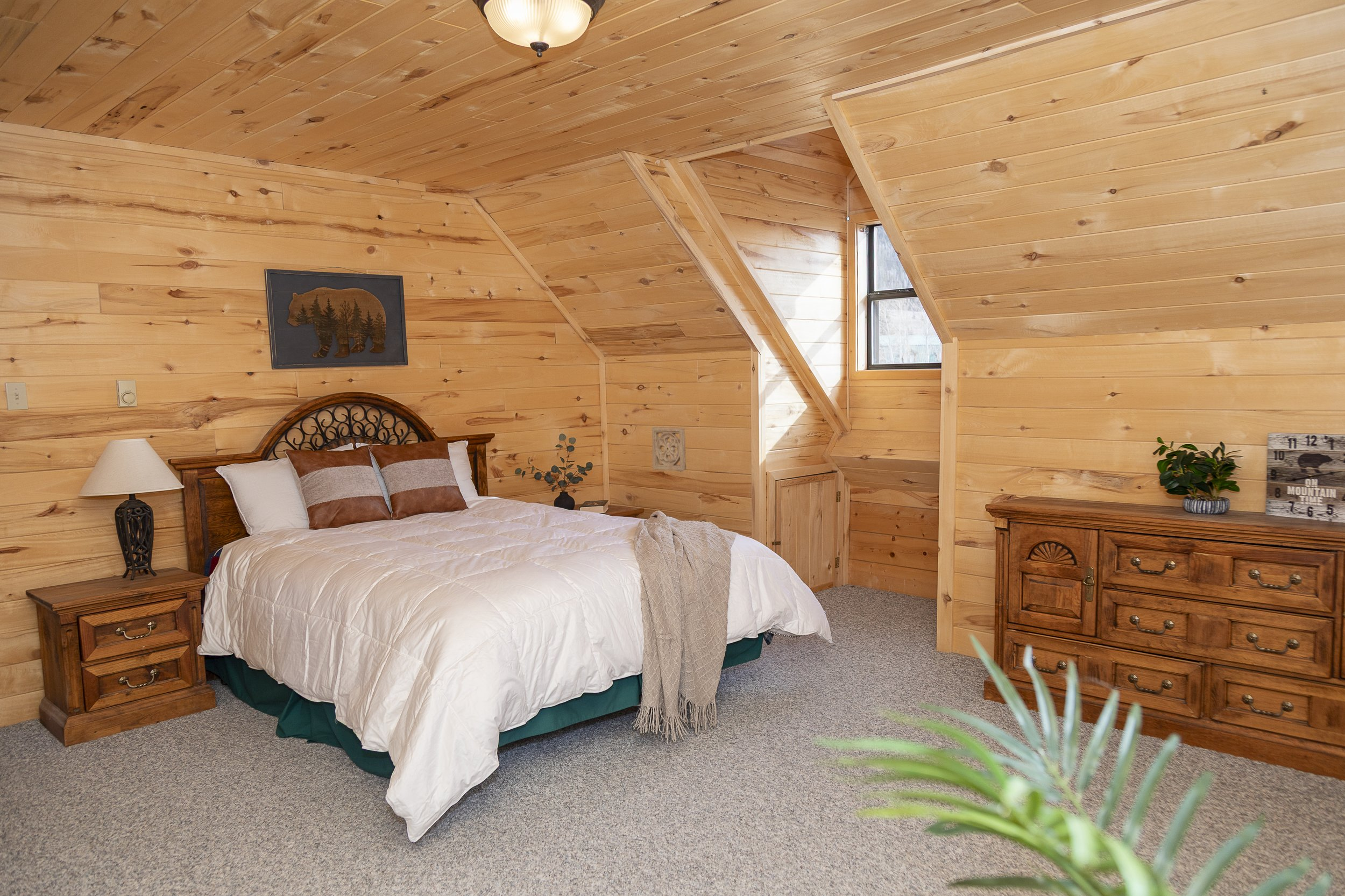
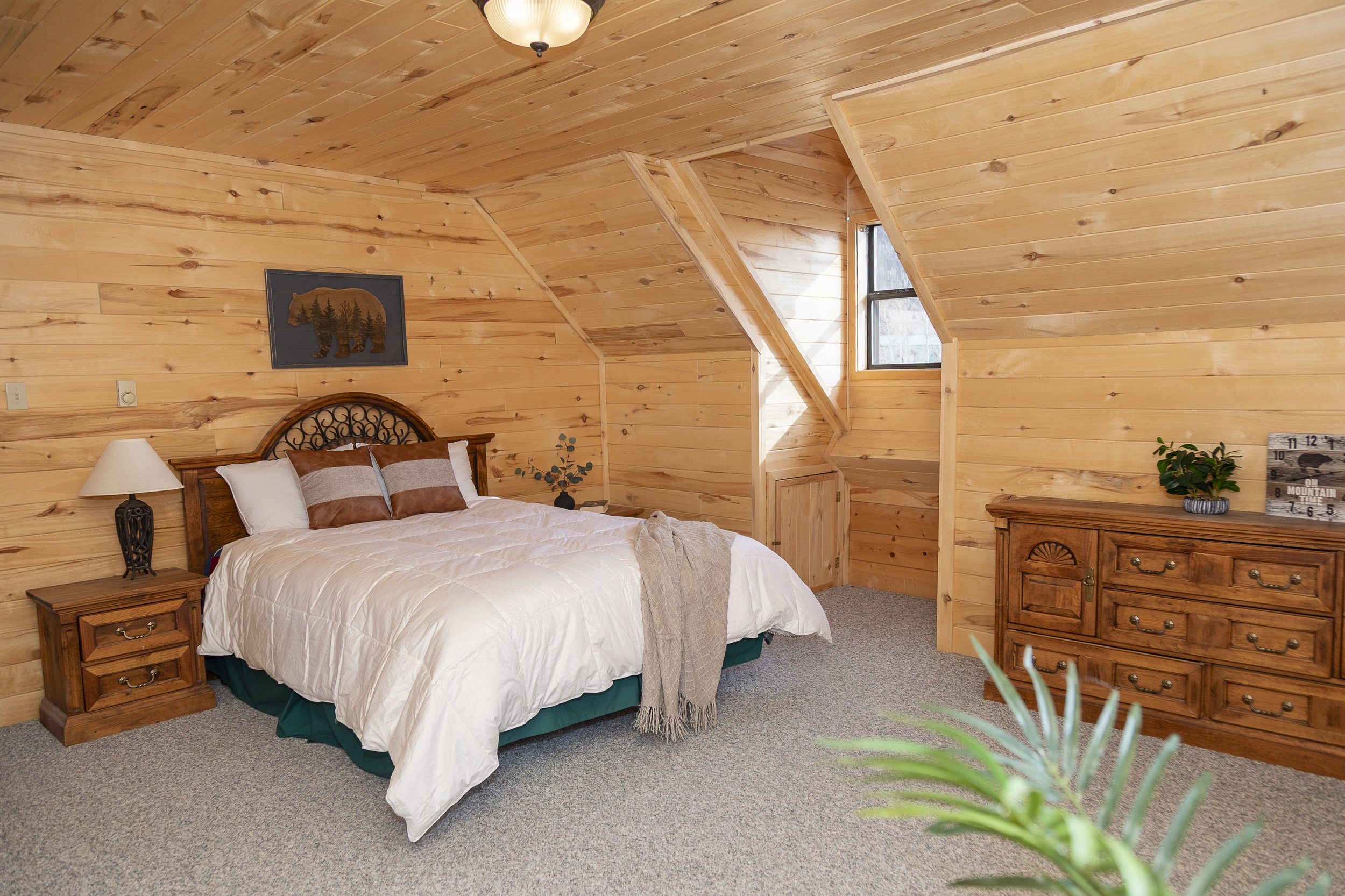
- wall ornament (669, 449)
